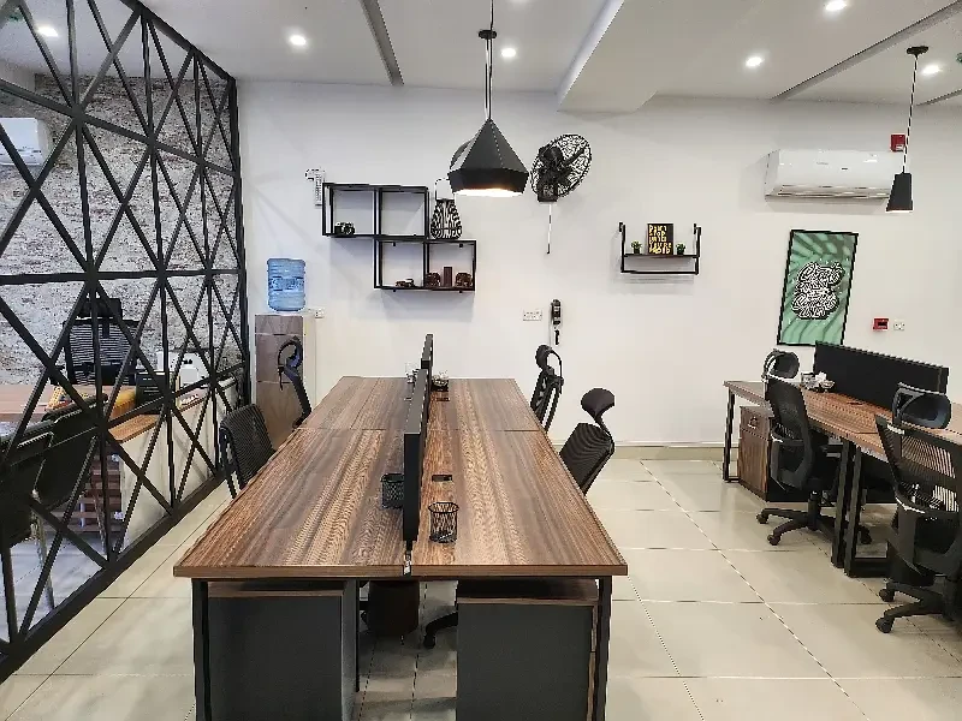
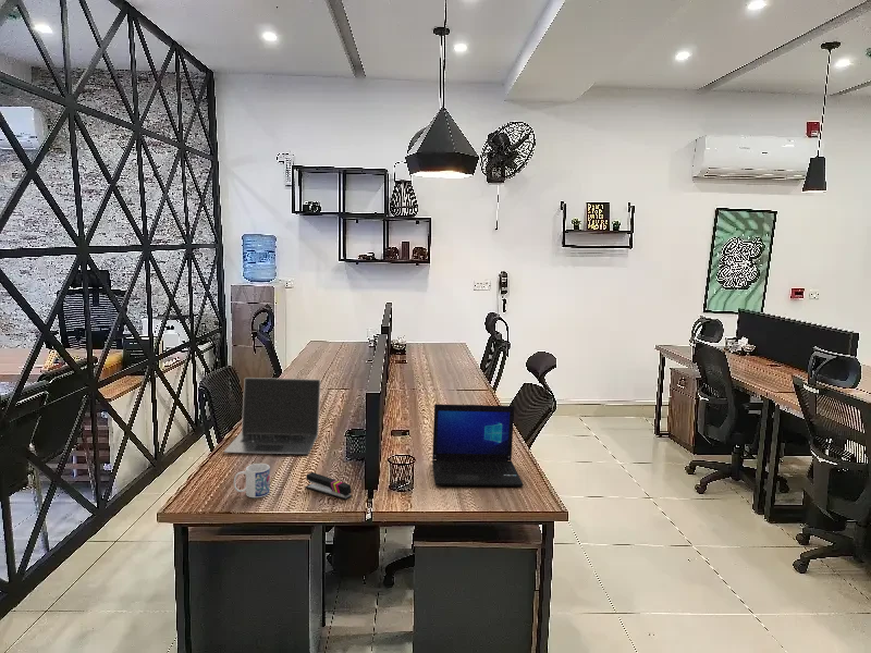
+ laptop (476, 443)
+ mug (252, 481)
+ laptop (274, 414)
+ stapler (328, 485)
